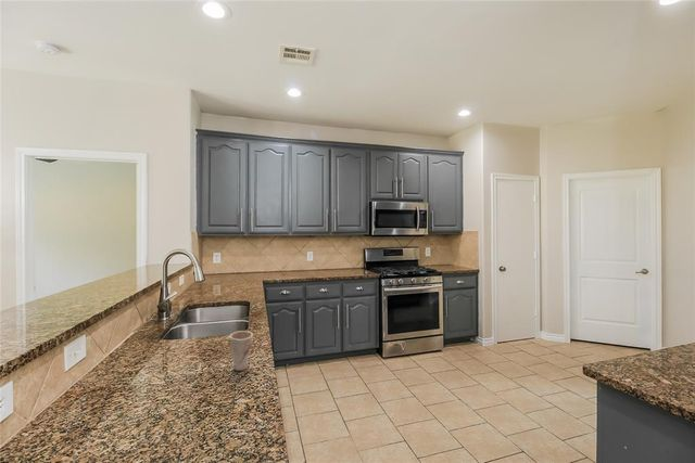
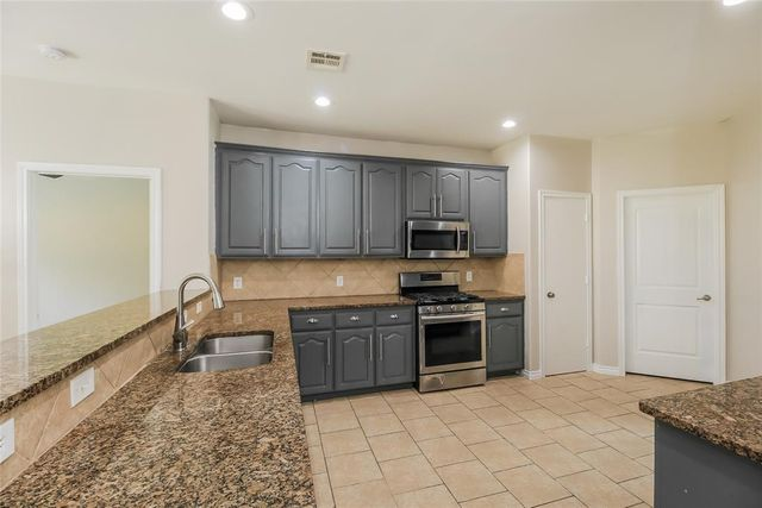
- cup (241, 351)
